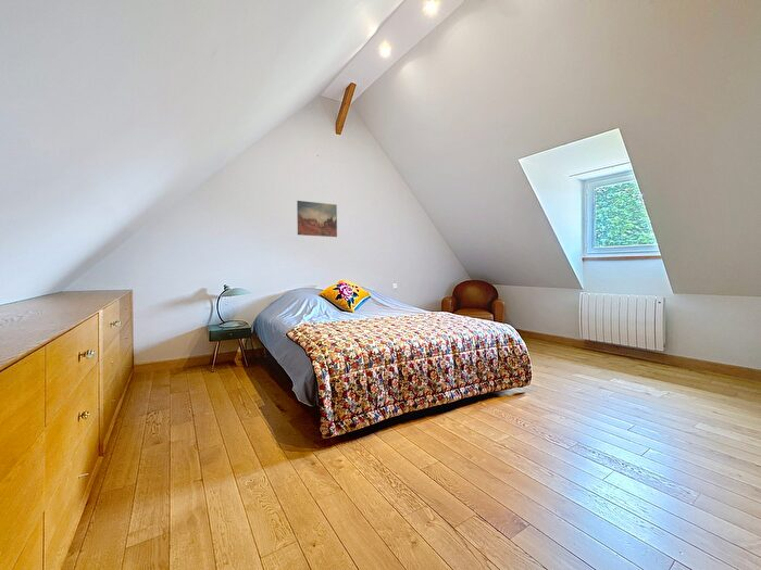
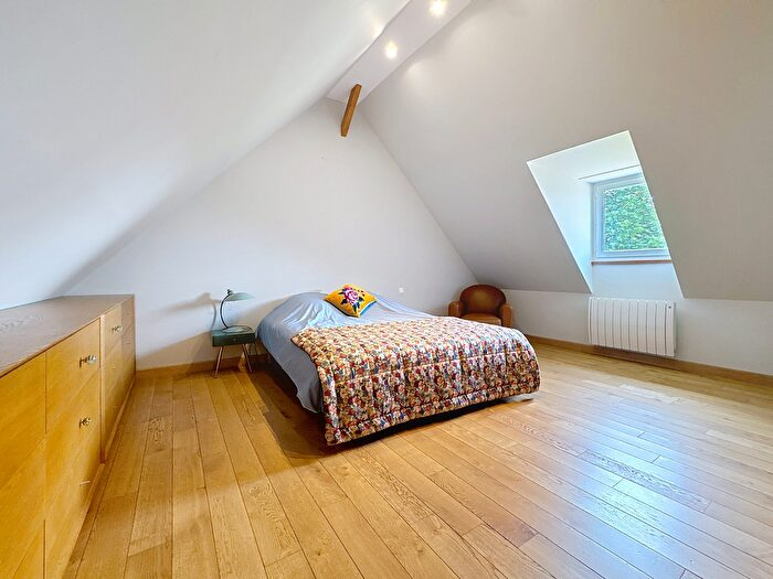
- wall art (317, 219)
